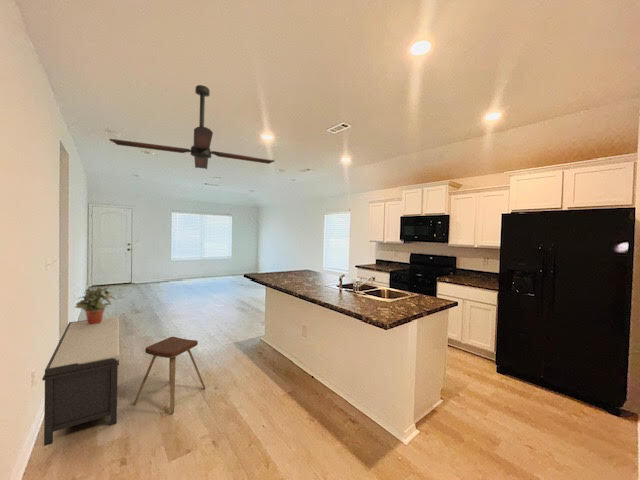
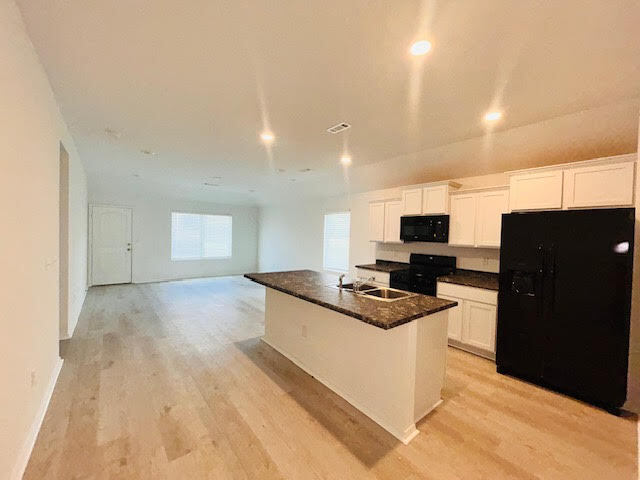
- ceiling fan (201, 123)
- music stool (172, 370)
- bench (89, 365)
- potted plant (95, 304)
